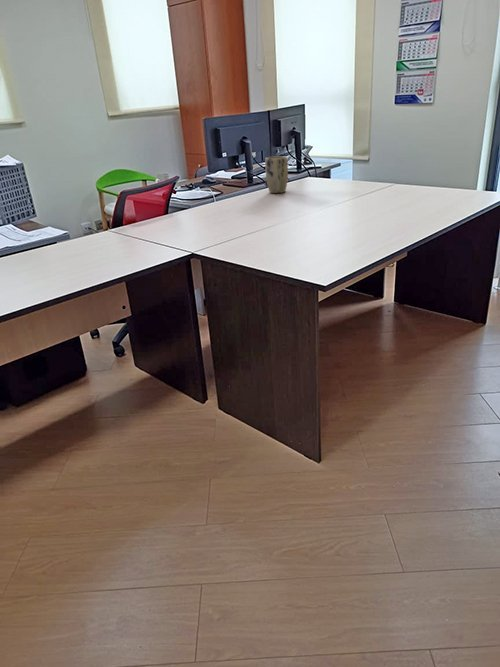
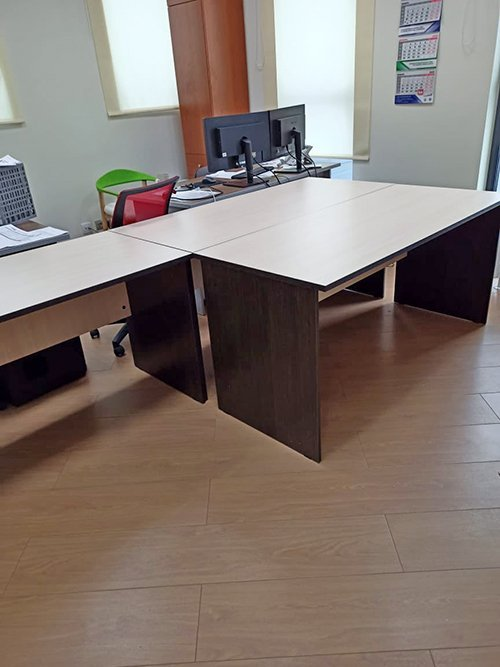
- plant pot (276, 174)
